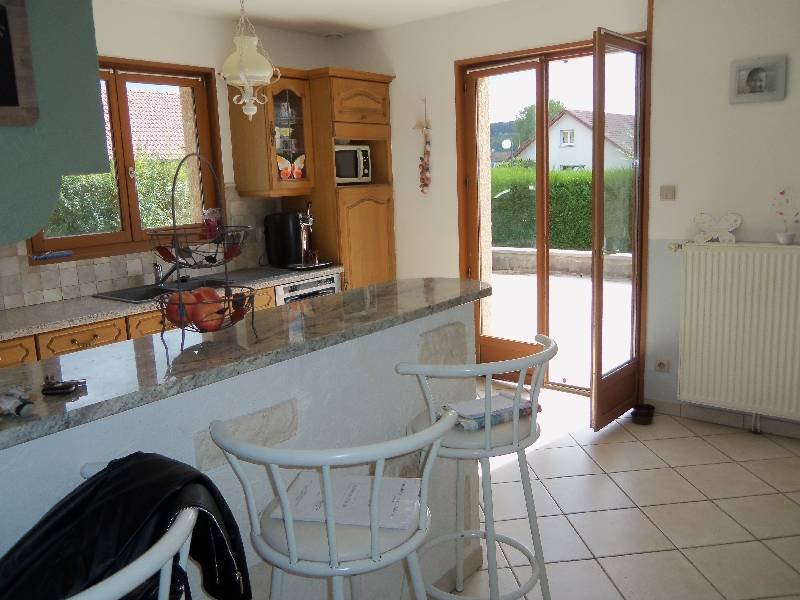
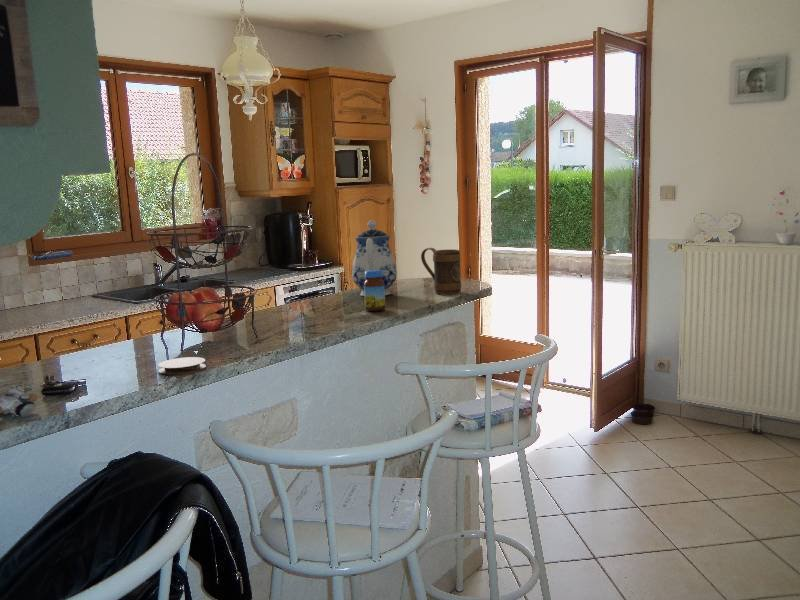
+ jar (374, 290)
+ coaster (182, 365)
+ mug (440, 270)
+ teapot (373, 257)
